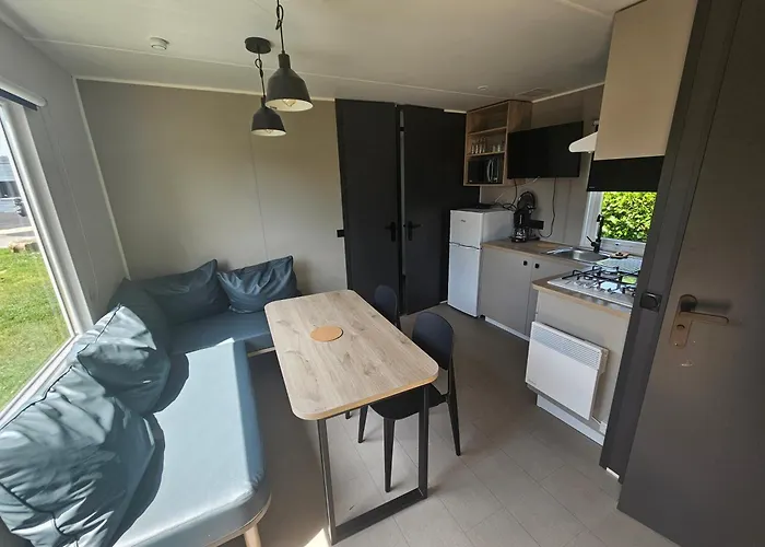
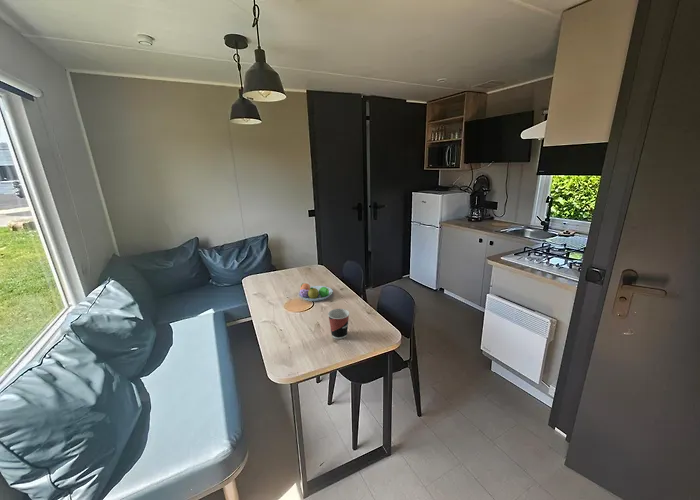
+ fruit bowl (316, 289)
+ cup (339, 324)
